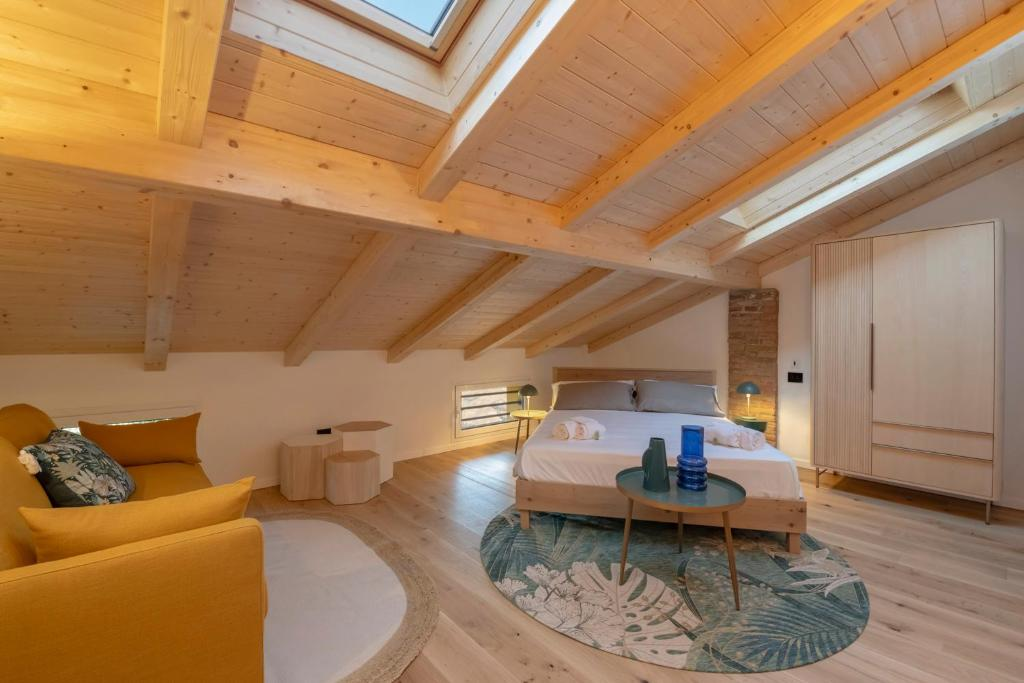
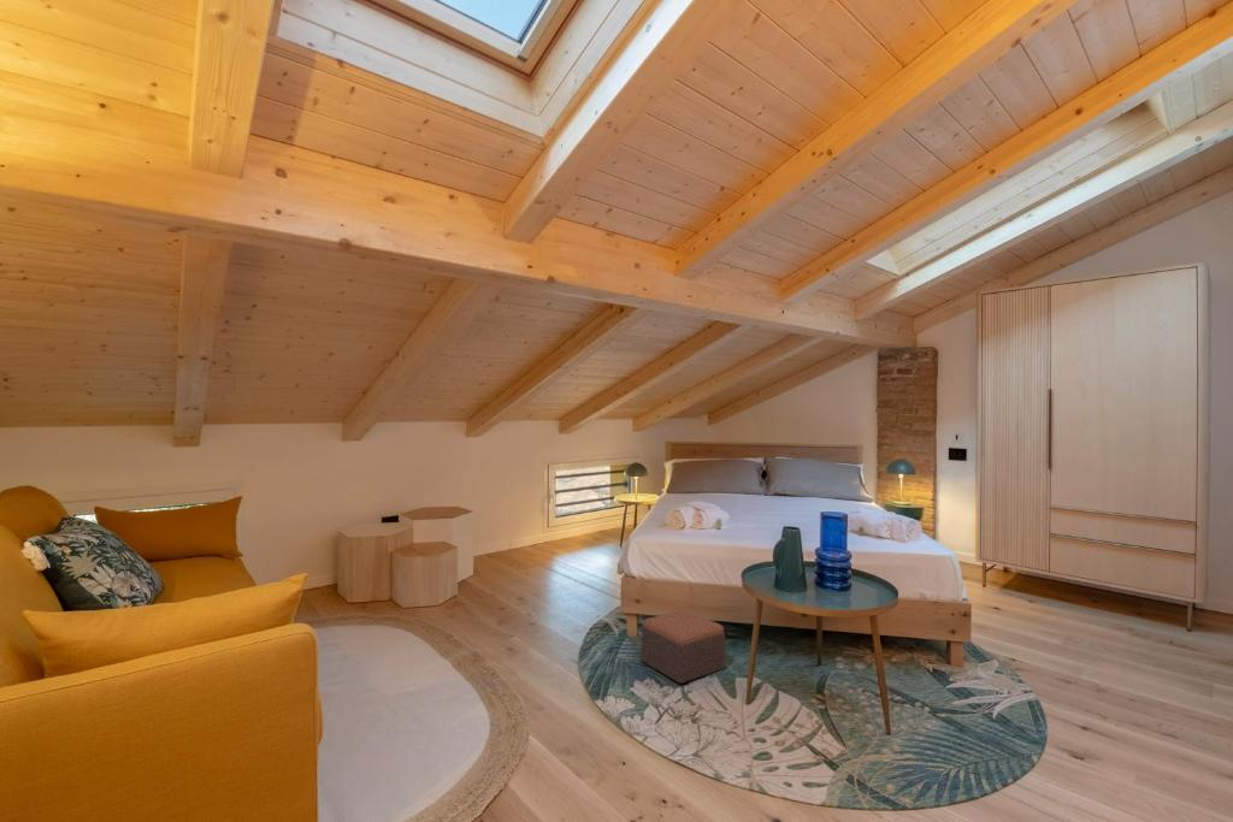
+ footstool (682, 641)
